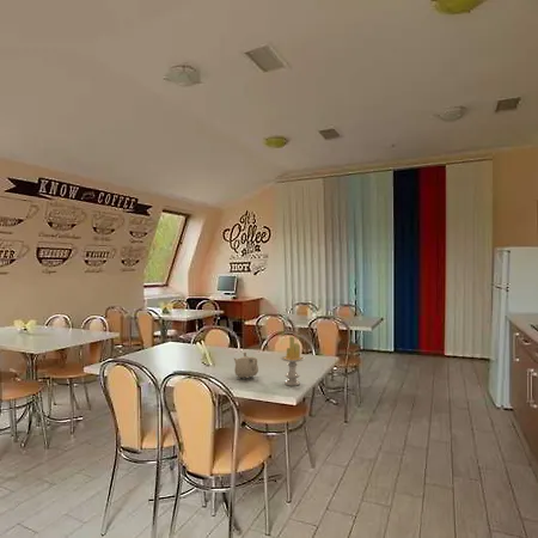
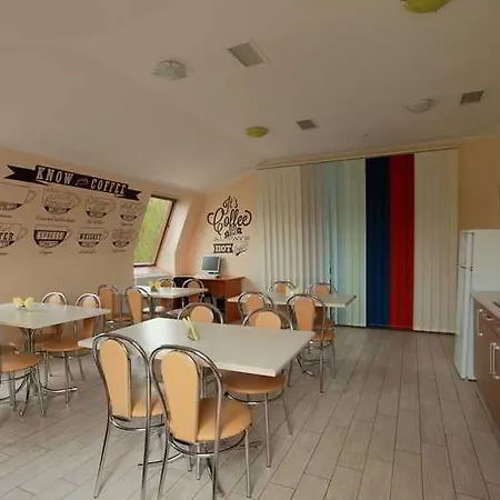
- candle (292, 359)
- teapot (244, 365)
